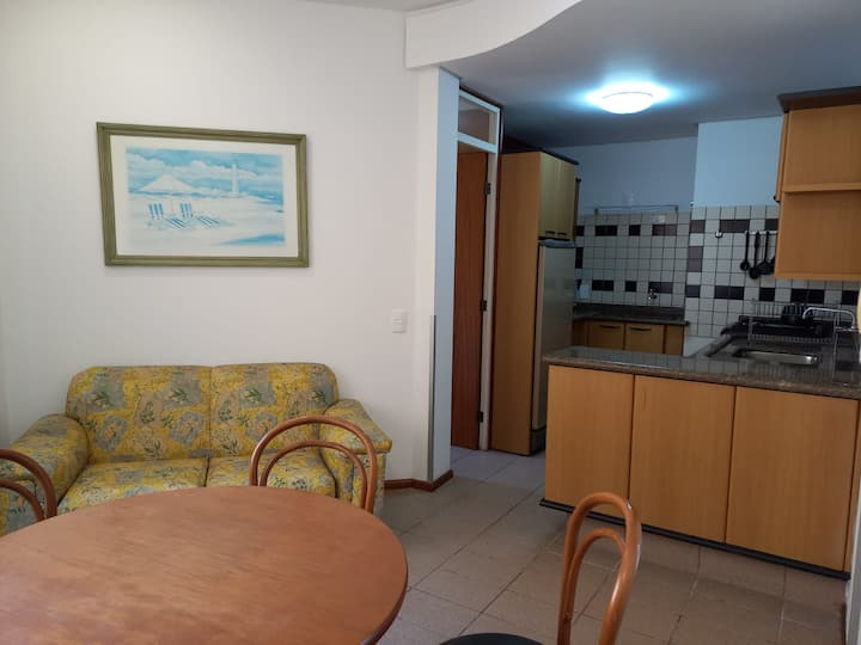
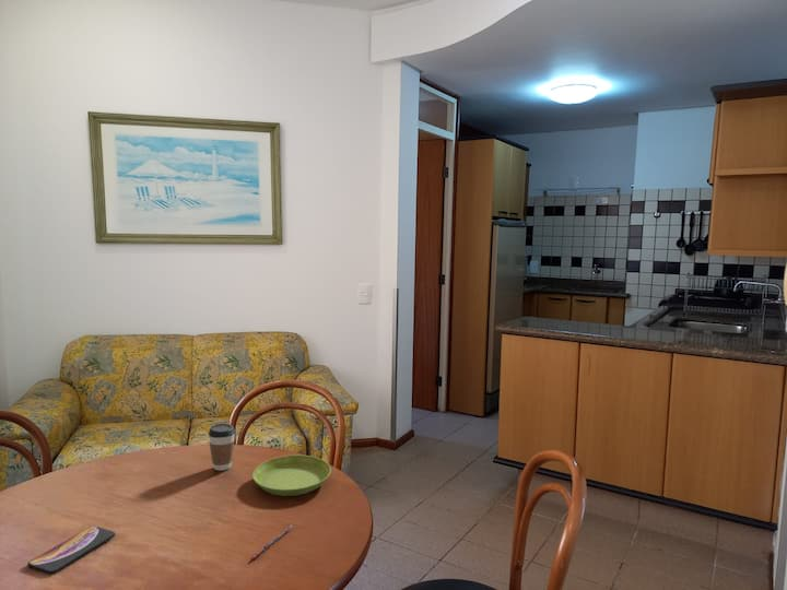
+ coffee cup (222, 447)
+ pen (272, 541)
+ saucer (292, 476)
+ smartphone (73, 548)
